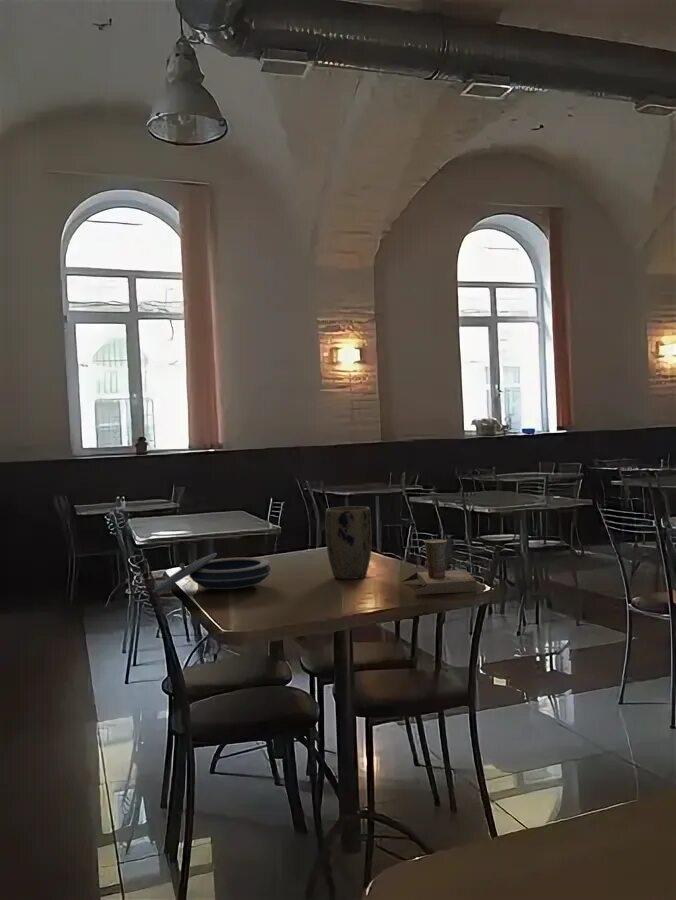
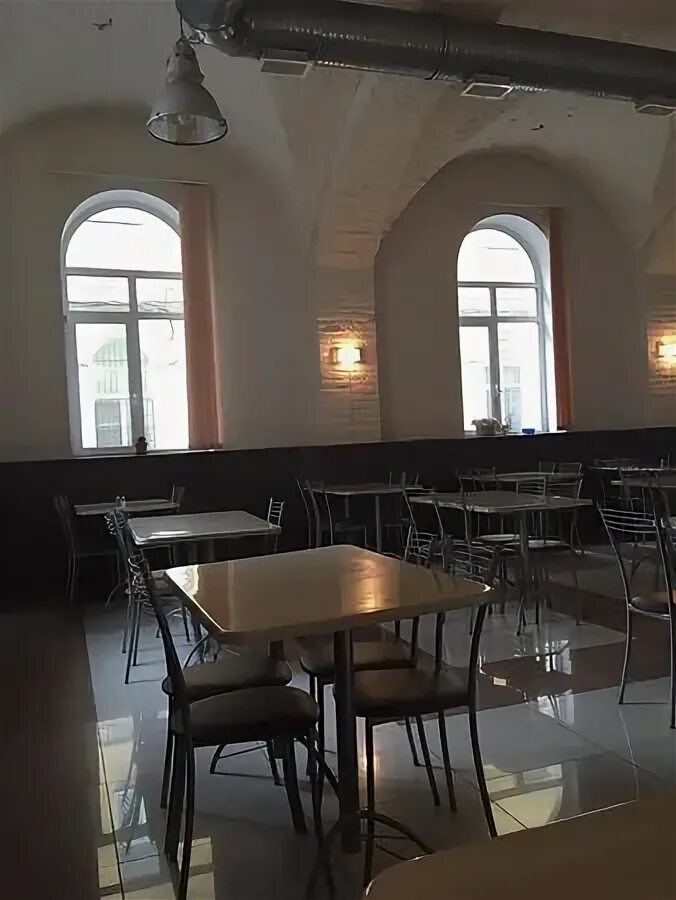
- bowl (212, 570)
- cup (436, 563)
- plant pot (349, 542)
